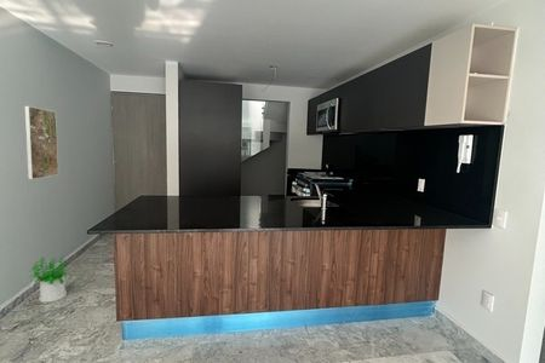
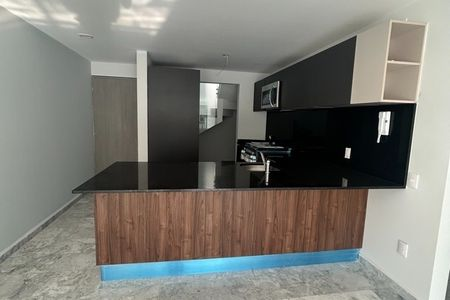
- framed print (42, 143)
- potted plant (50, 277)
